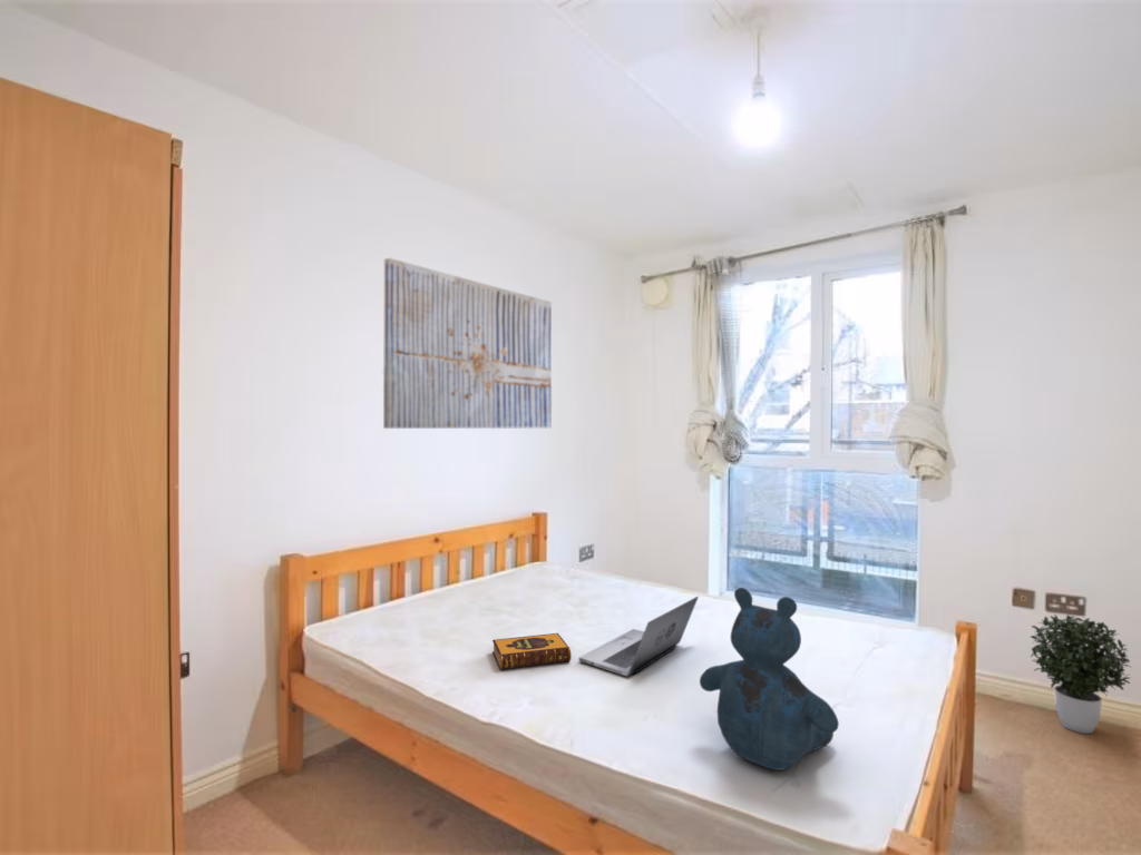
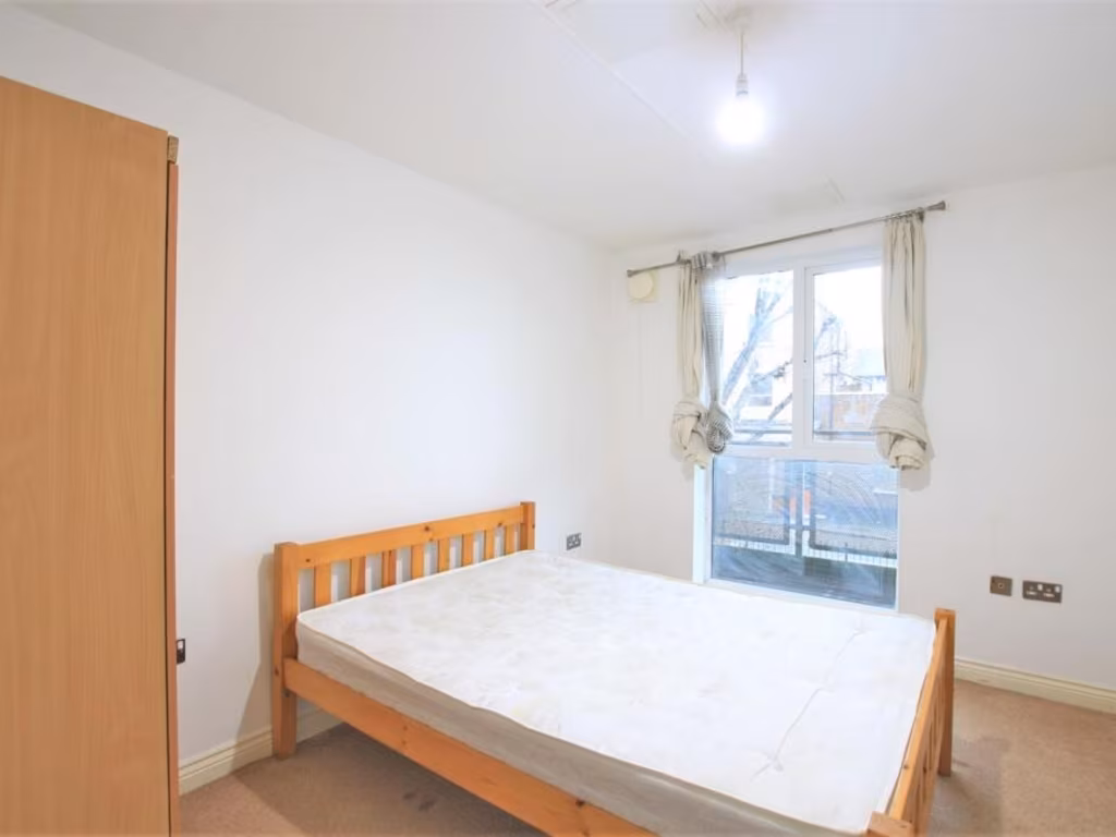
- hardback book (530, 651)
- laptop (640, 630)
- potted plant (1079, 672)
- teddy bear (774, 668)
- wall art (479, 355)
